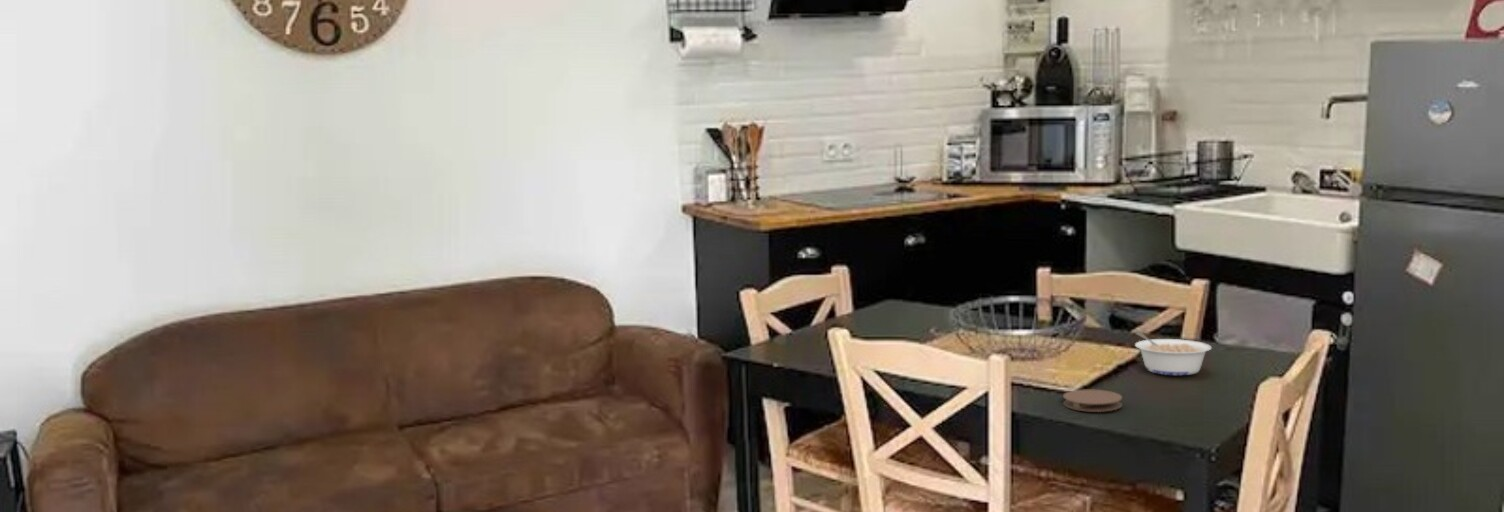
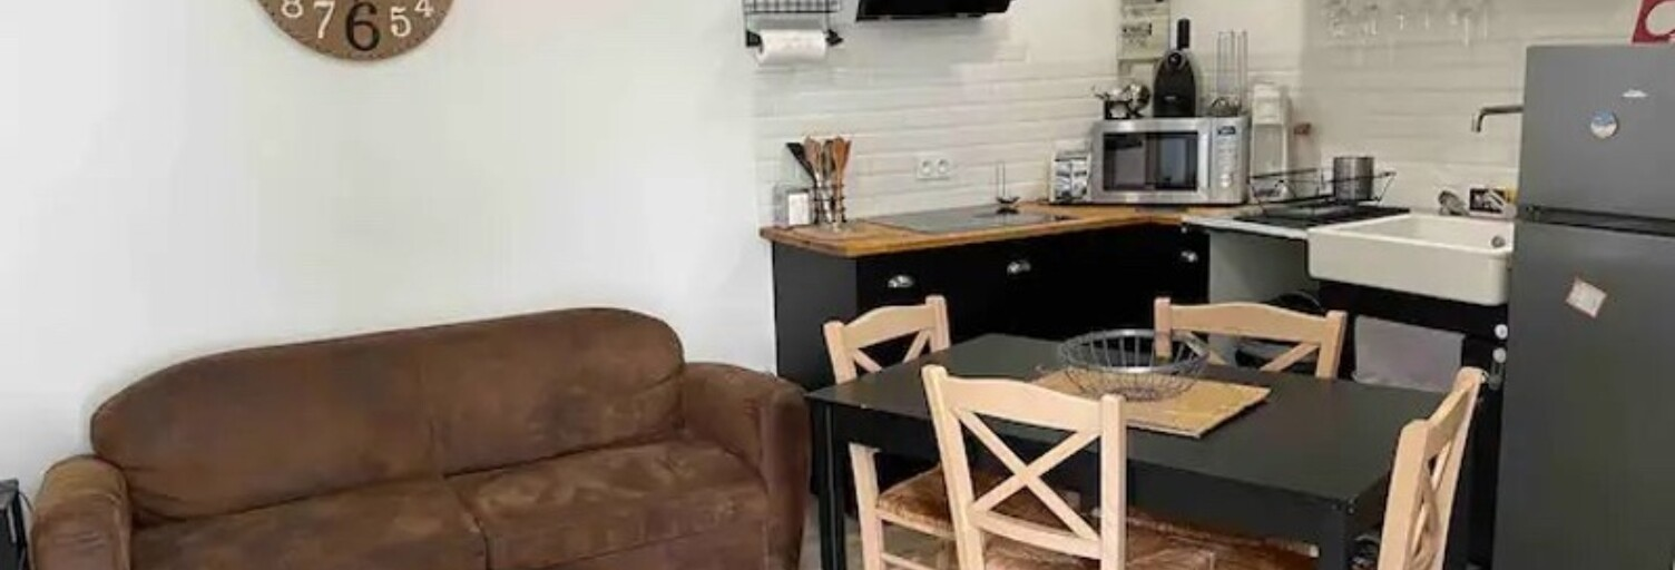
- coaster (1092, 400)
- legume (1169, 355)
